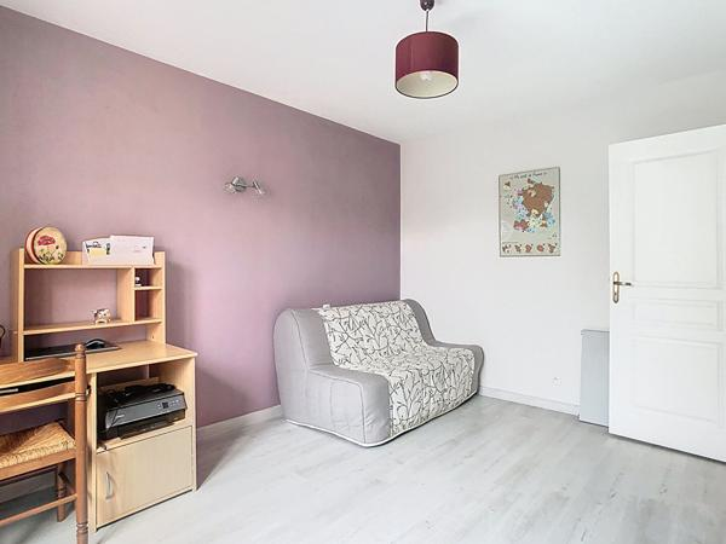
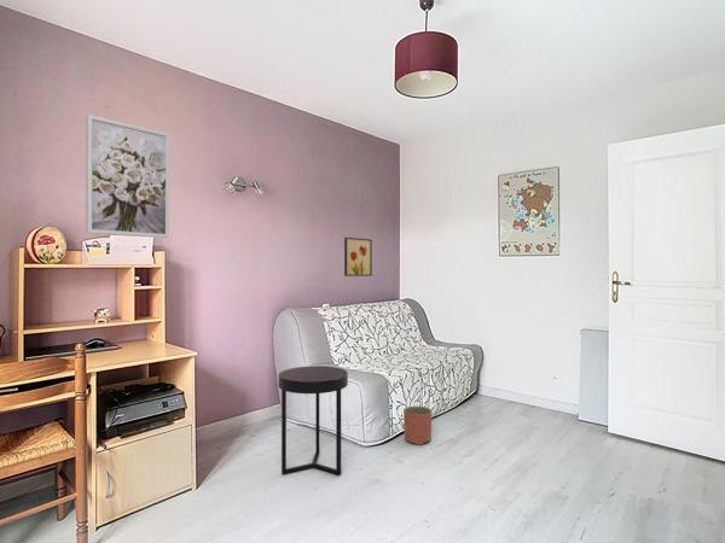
+ planter (417, 425)
+ wall art (358, 257)
+ side table (315, 420)
+ wall art (129, 180)
